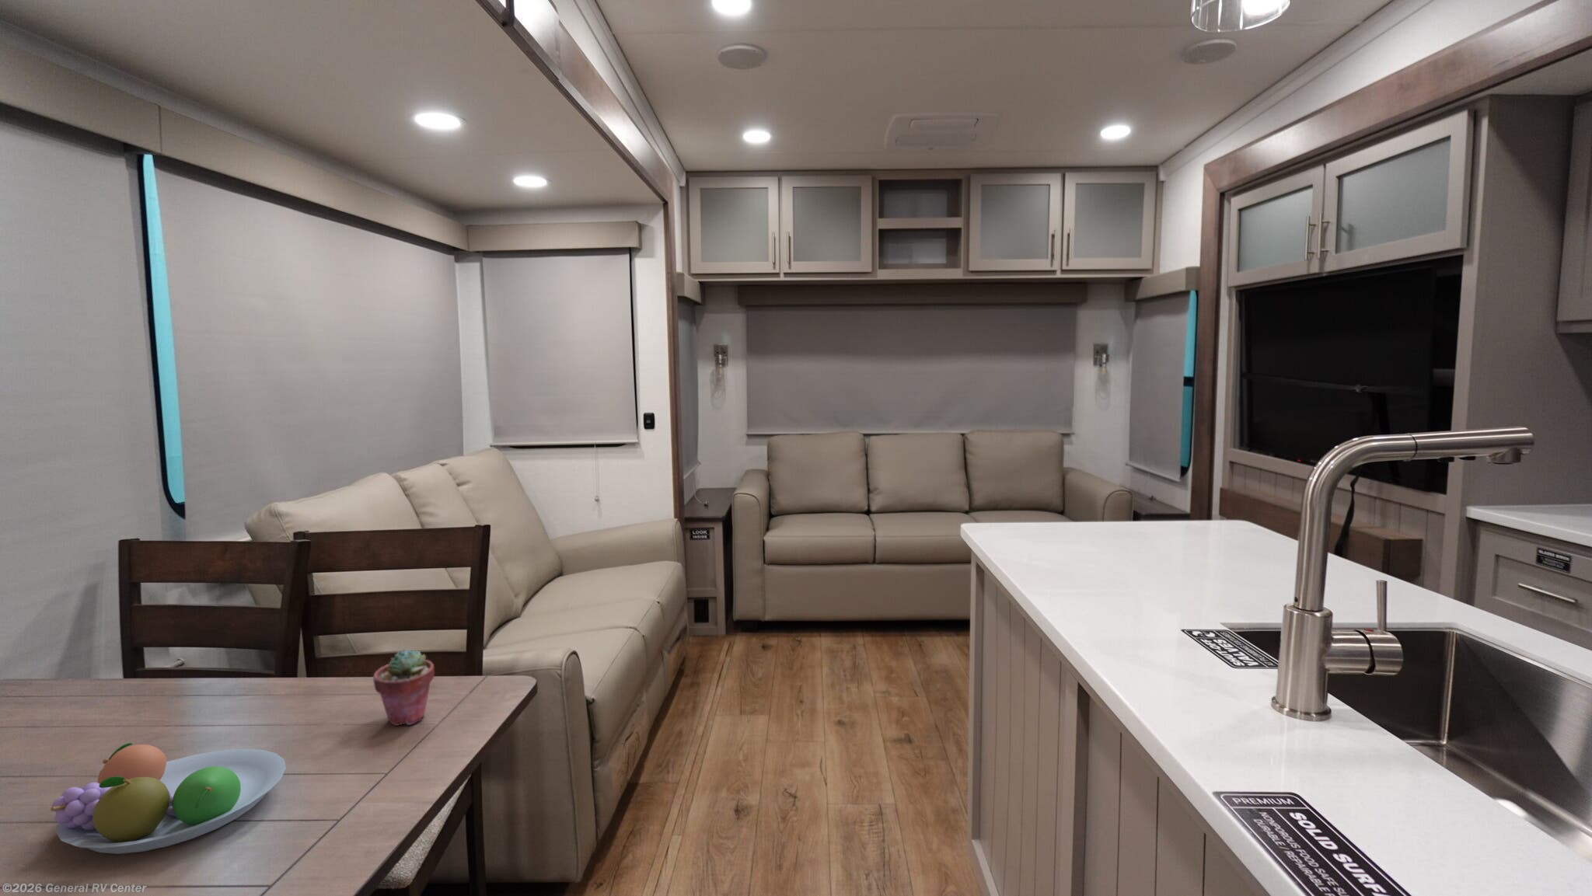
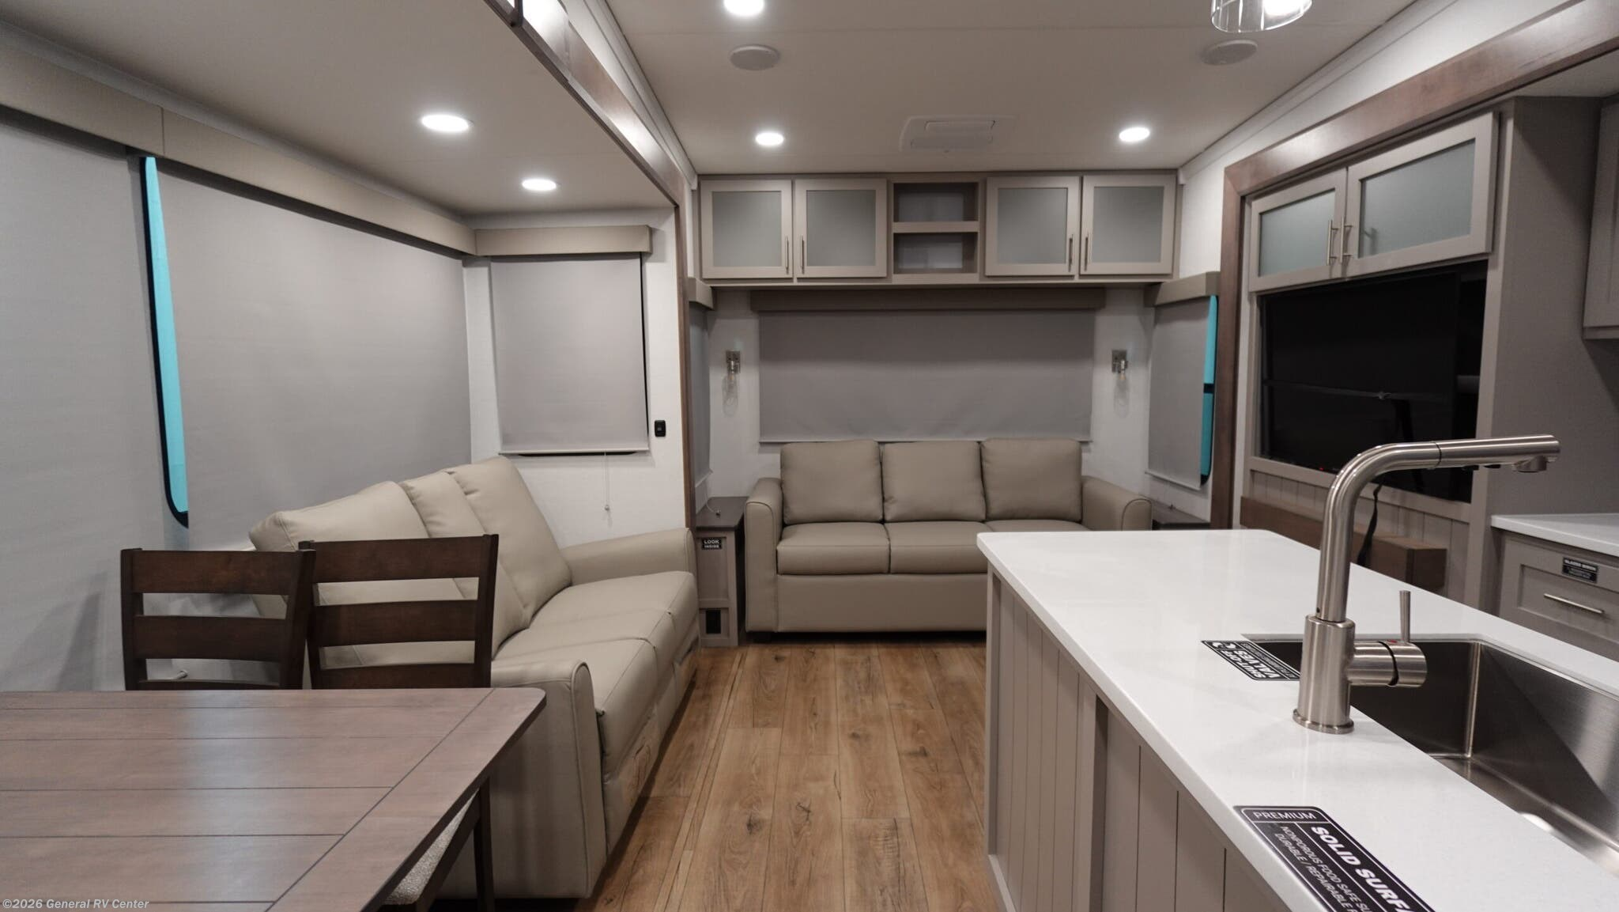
- fruit bowl (176, 779)
- potted succulent (405, 683)
